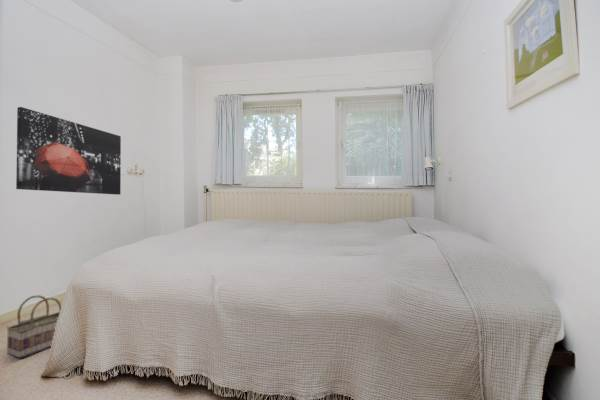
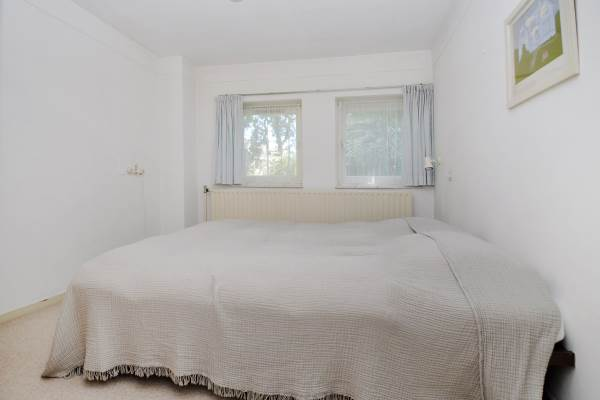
- basket (40, 321)
- wall art (77, 158)
